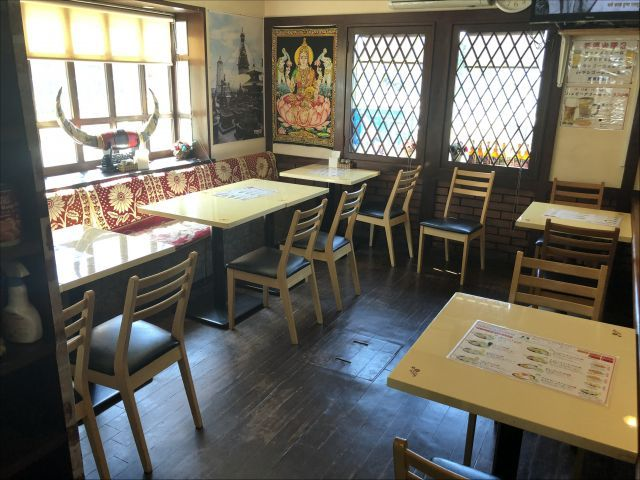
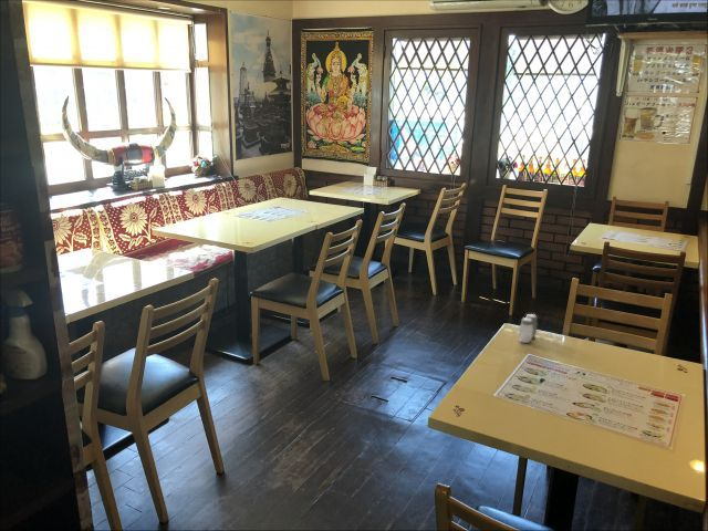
+ salt and pepper shaker (528, 327)
